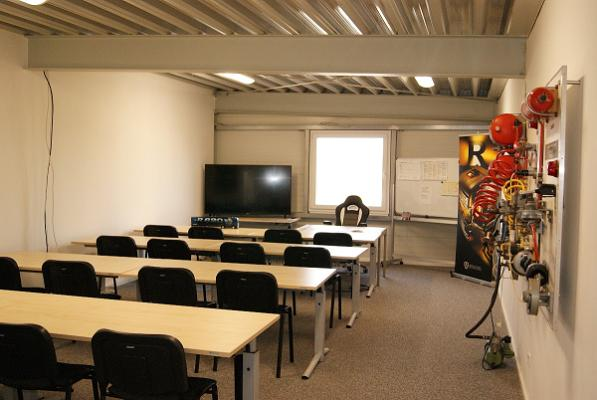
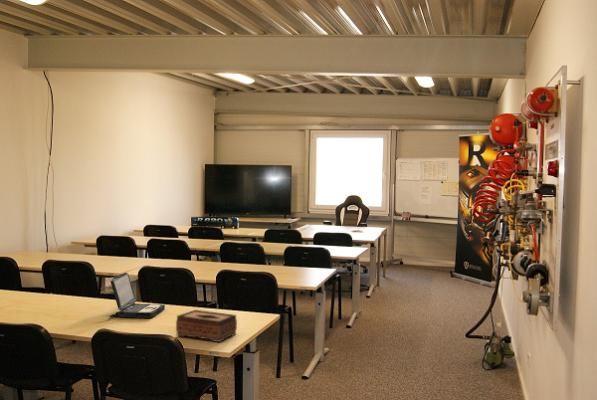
+ tissue box (206, 325)
+ laptop (134, 295)
